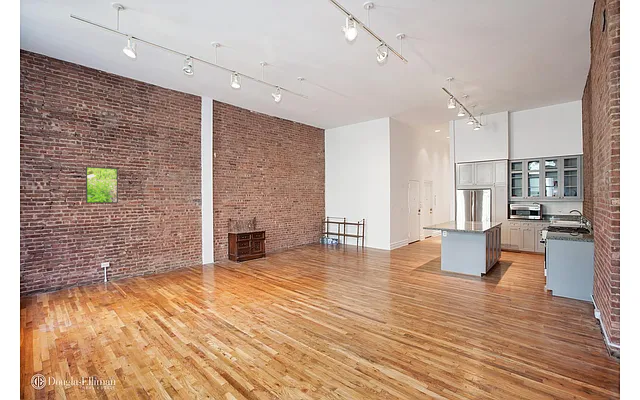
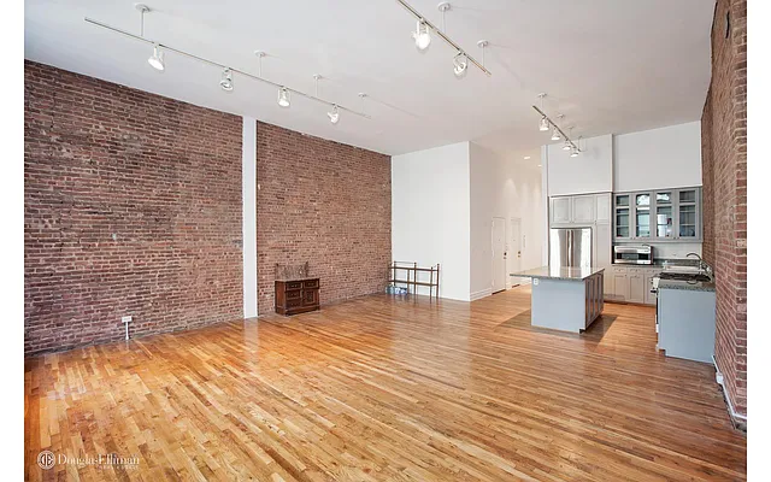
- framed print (102, 185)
